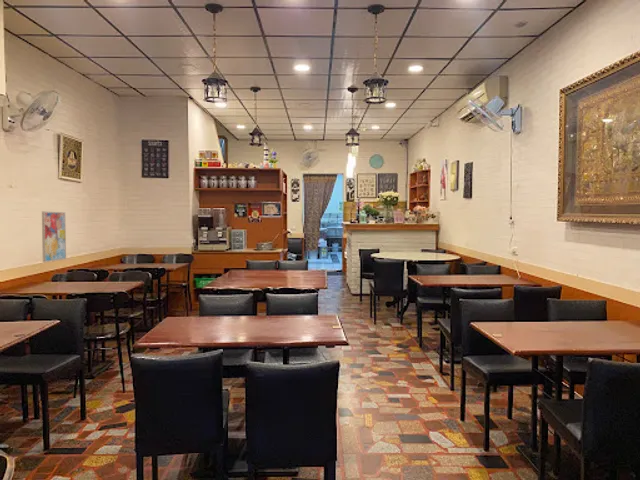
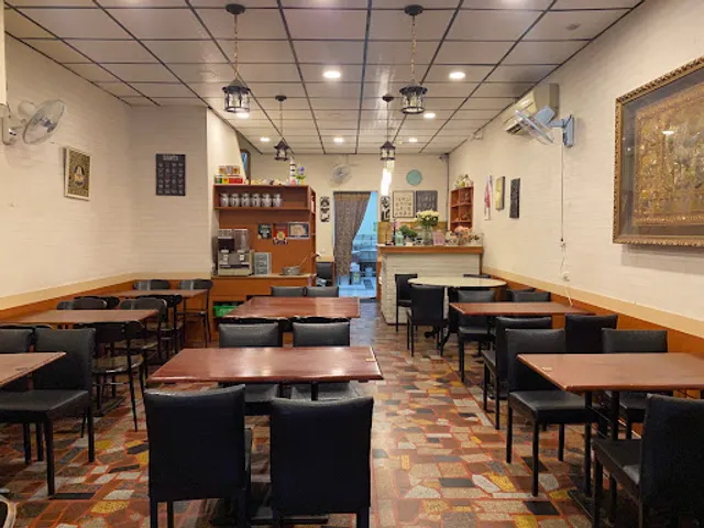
- wall art (54, 236)
